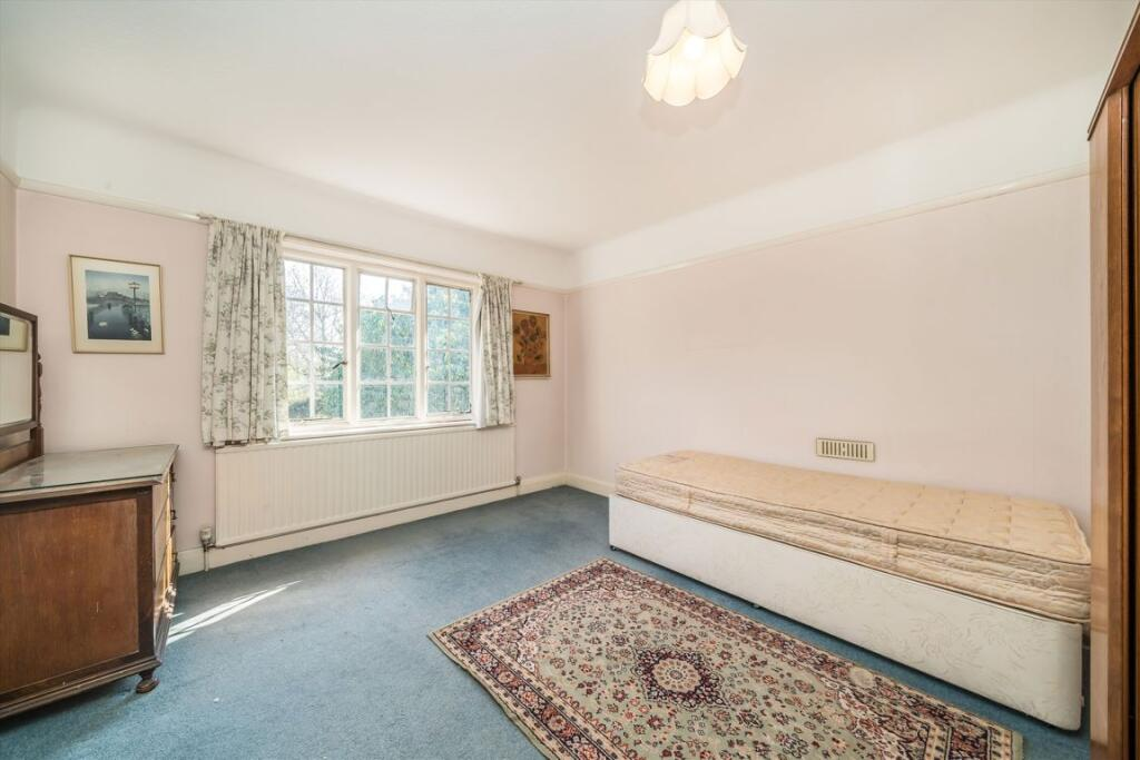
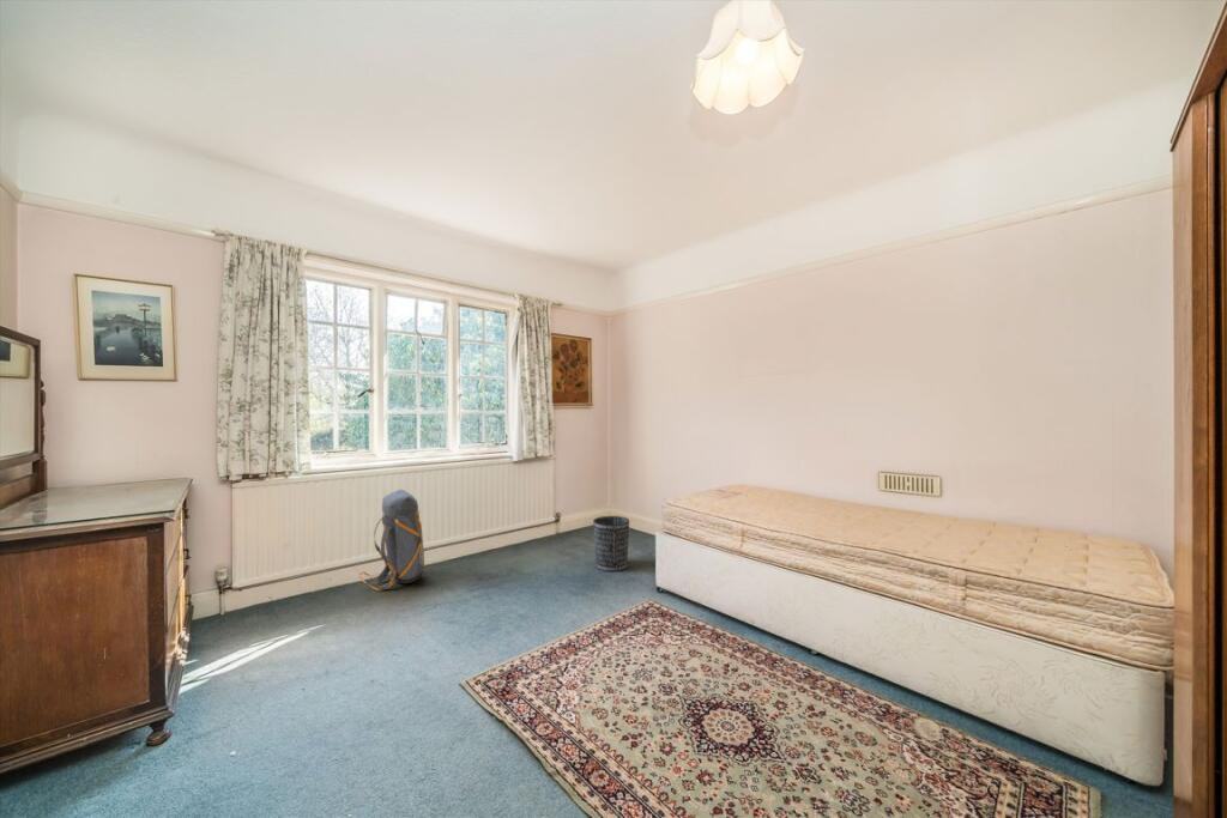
+ backpack (394, 538)
+ wastebasket (611, 543)
